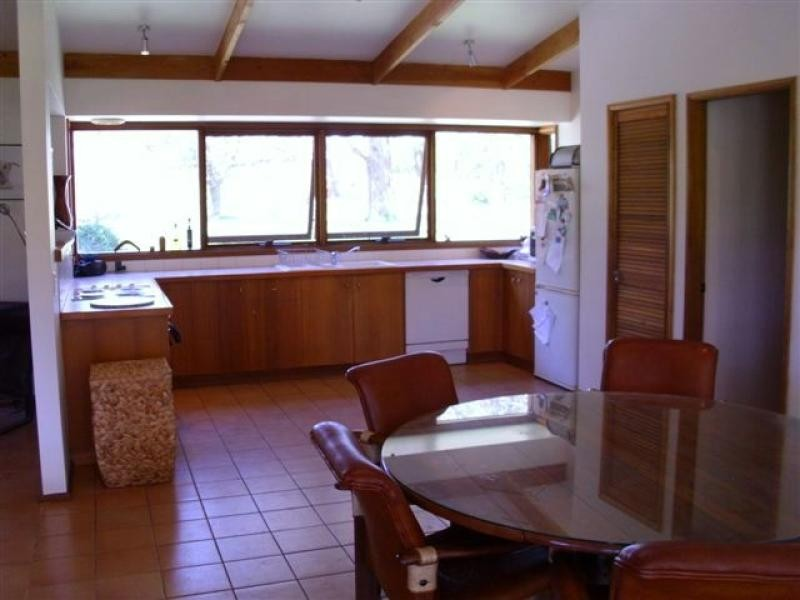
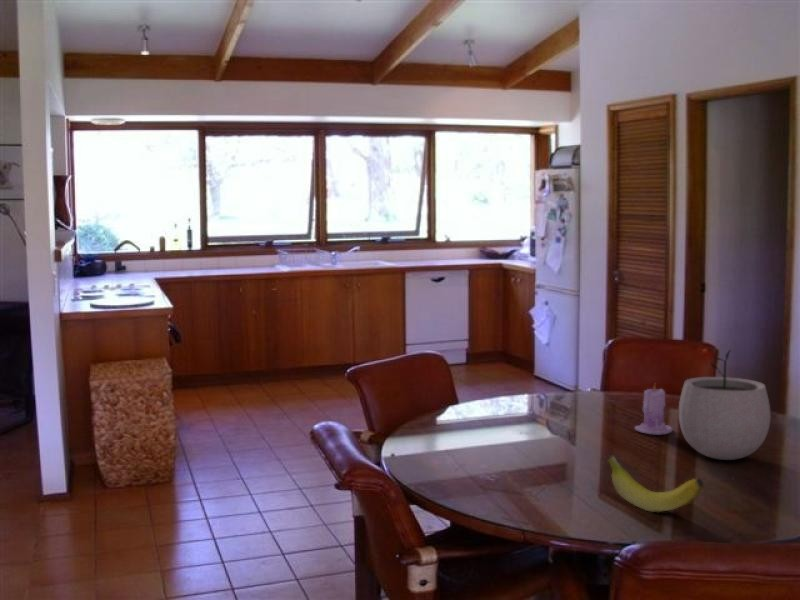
+ plant pot (723, 404)
+ candle (654, 406)
+ fruit (651, 491)
